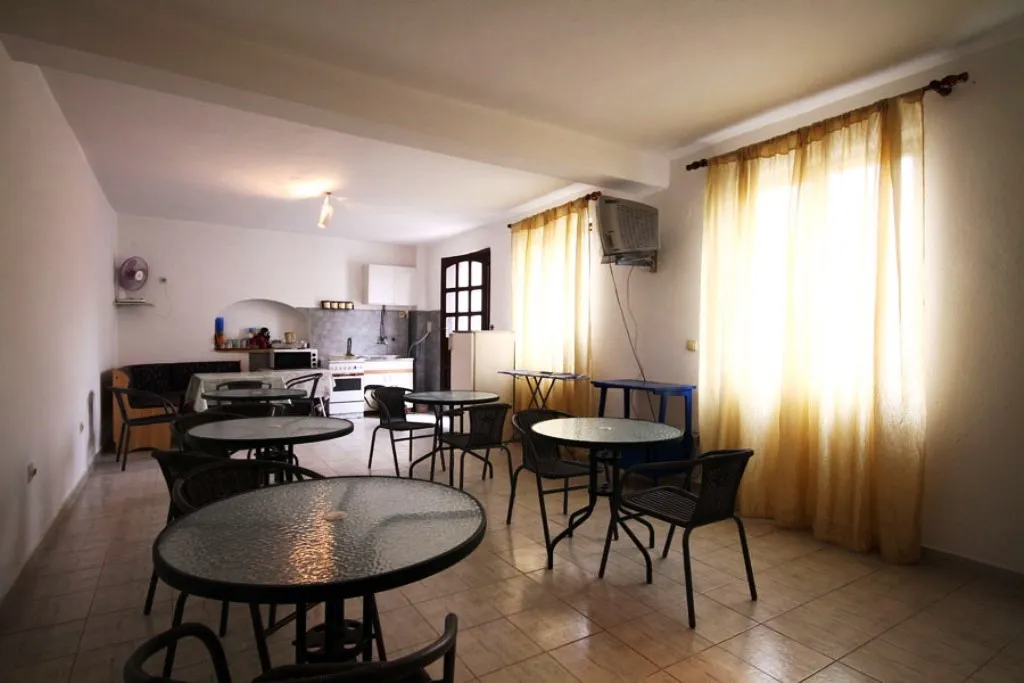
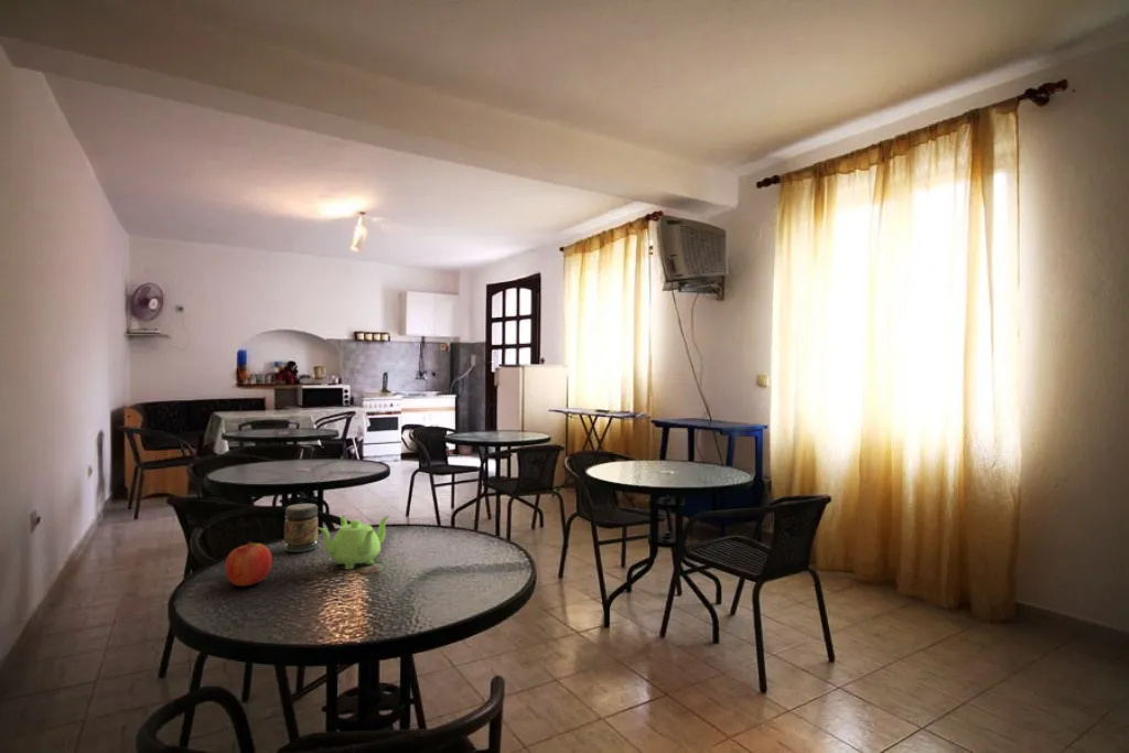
+ teapot (355, 541)
+ jar (301, 527)
+ fruit (248, 561)
